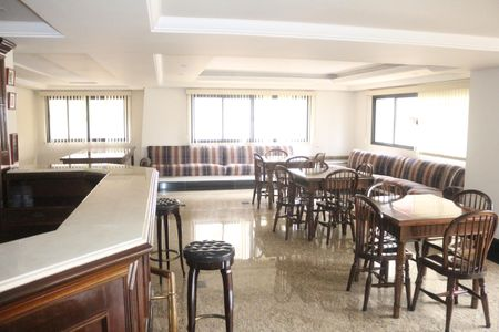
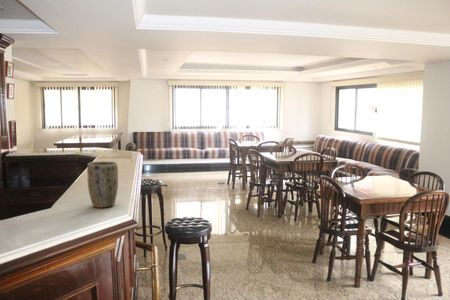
+ plant pot (103, 184)
